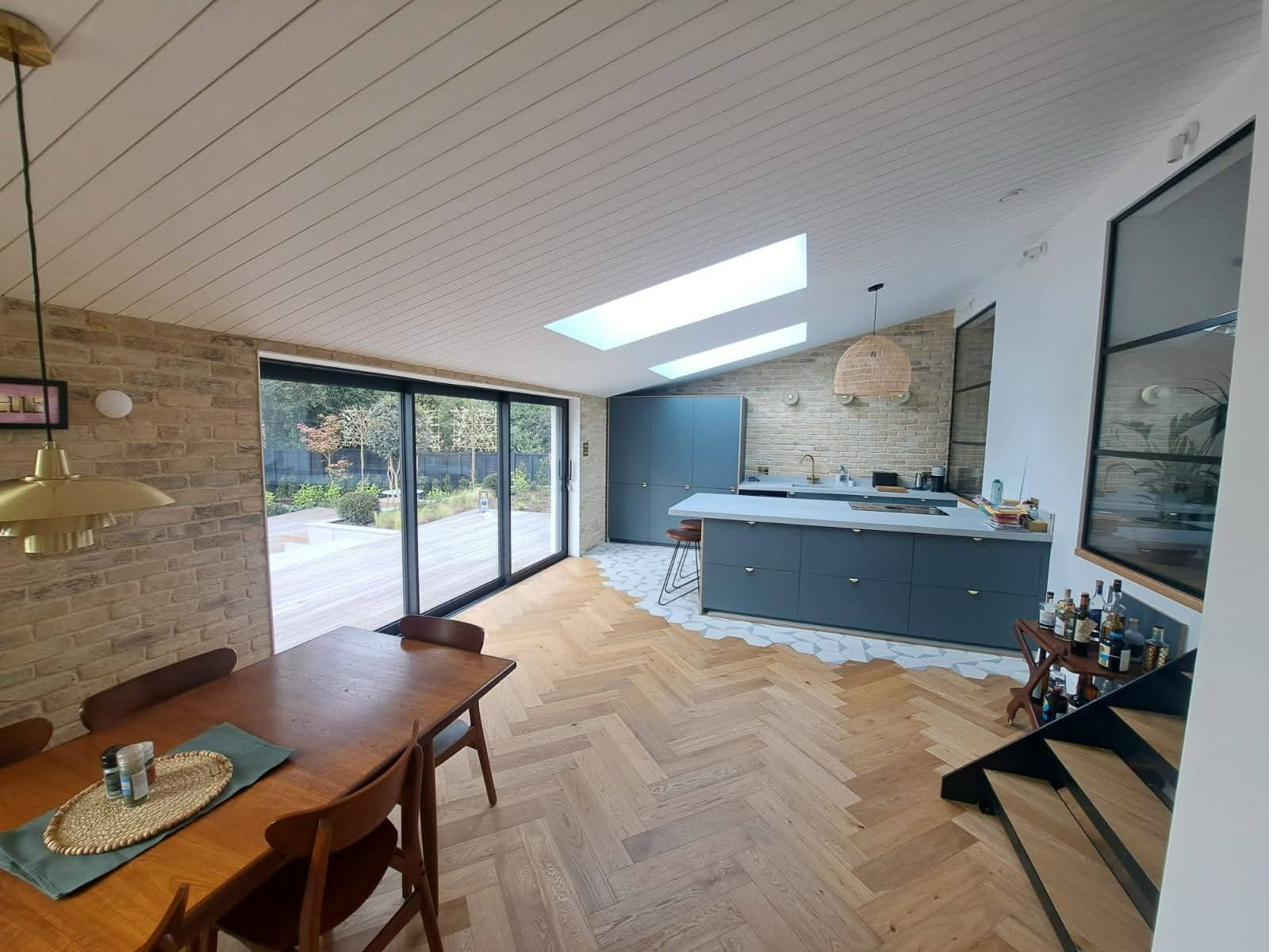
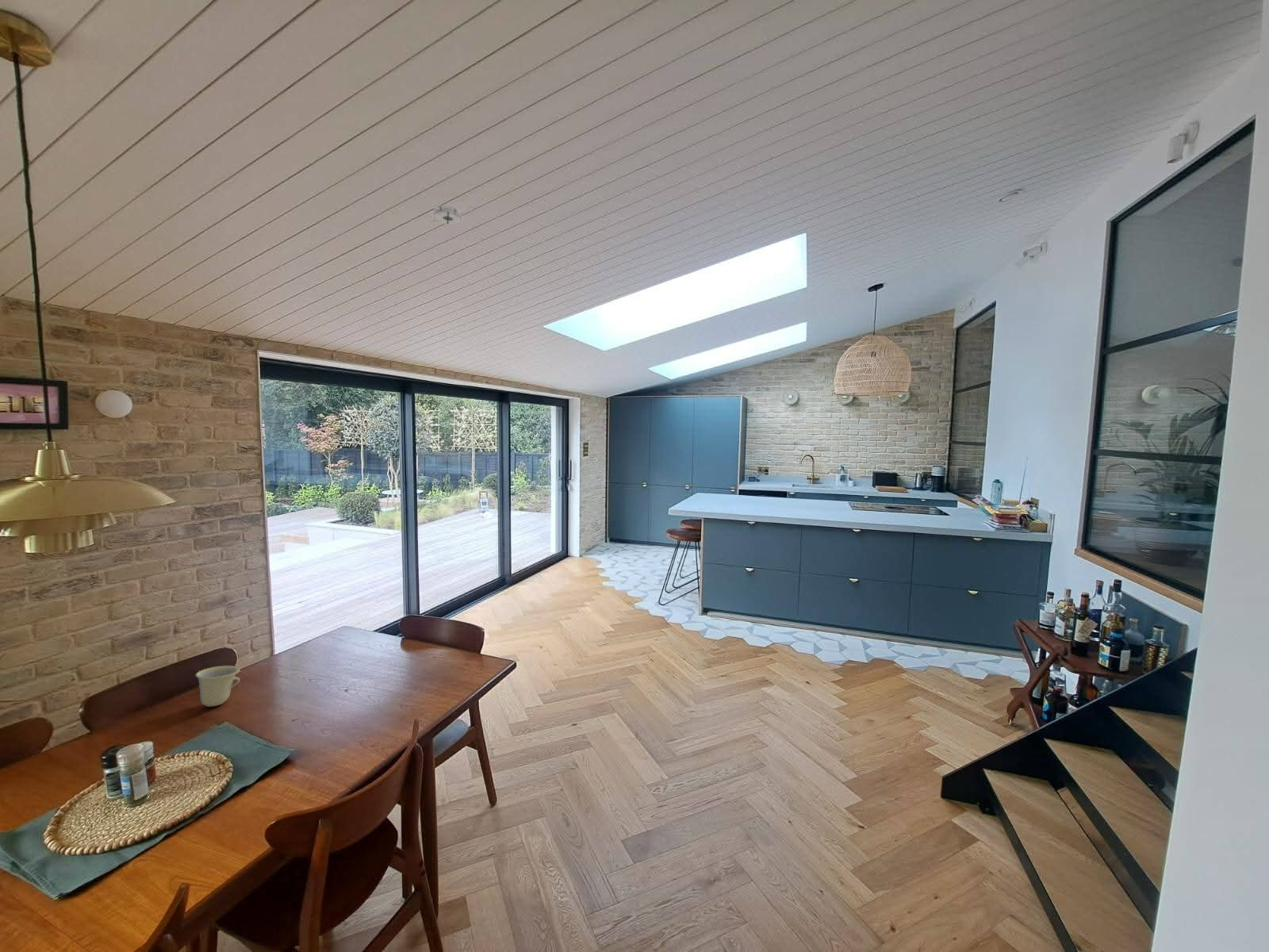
+ cup (218, 685)
+ smoke detector (446, 214)
